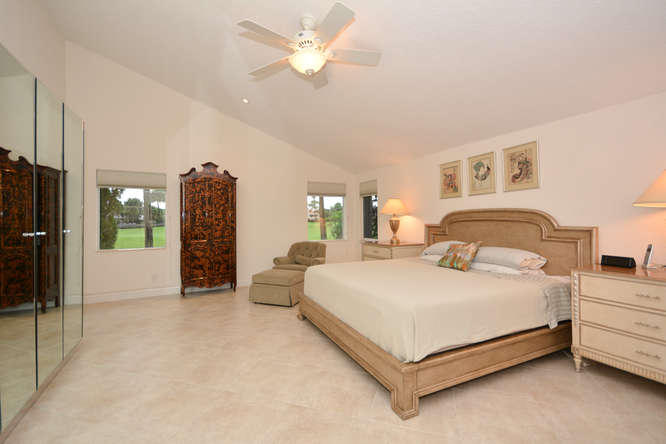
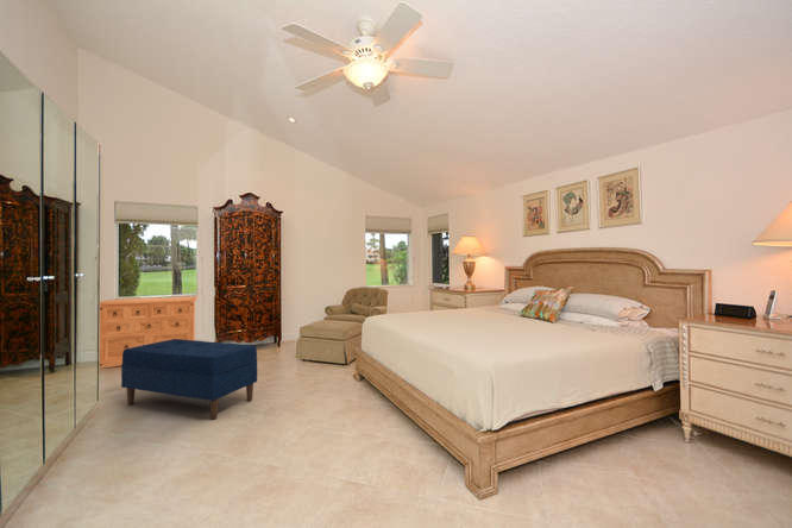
+ bench (190, 375)
+ dresser (150, 329)
